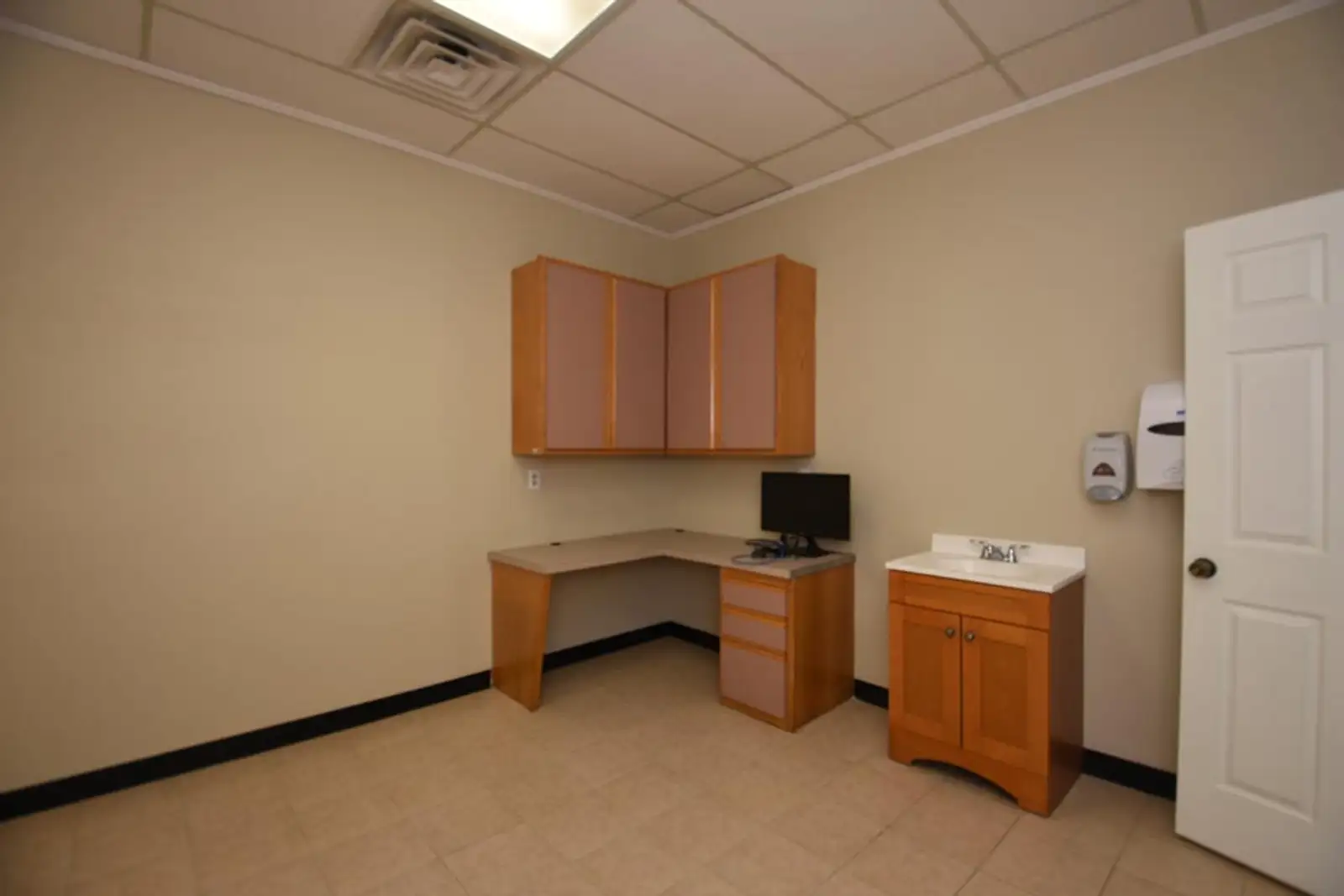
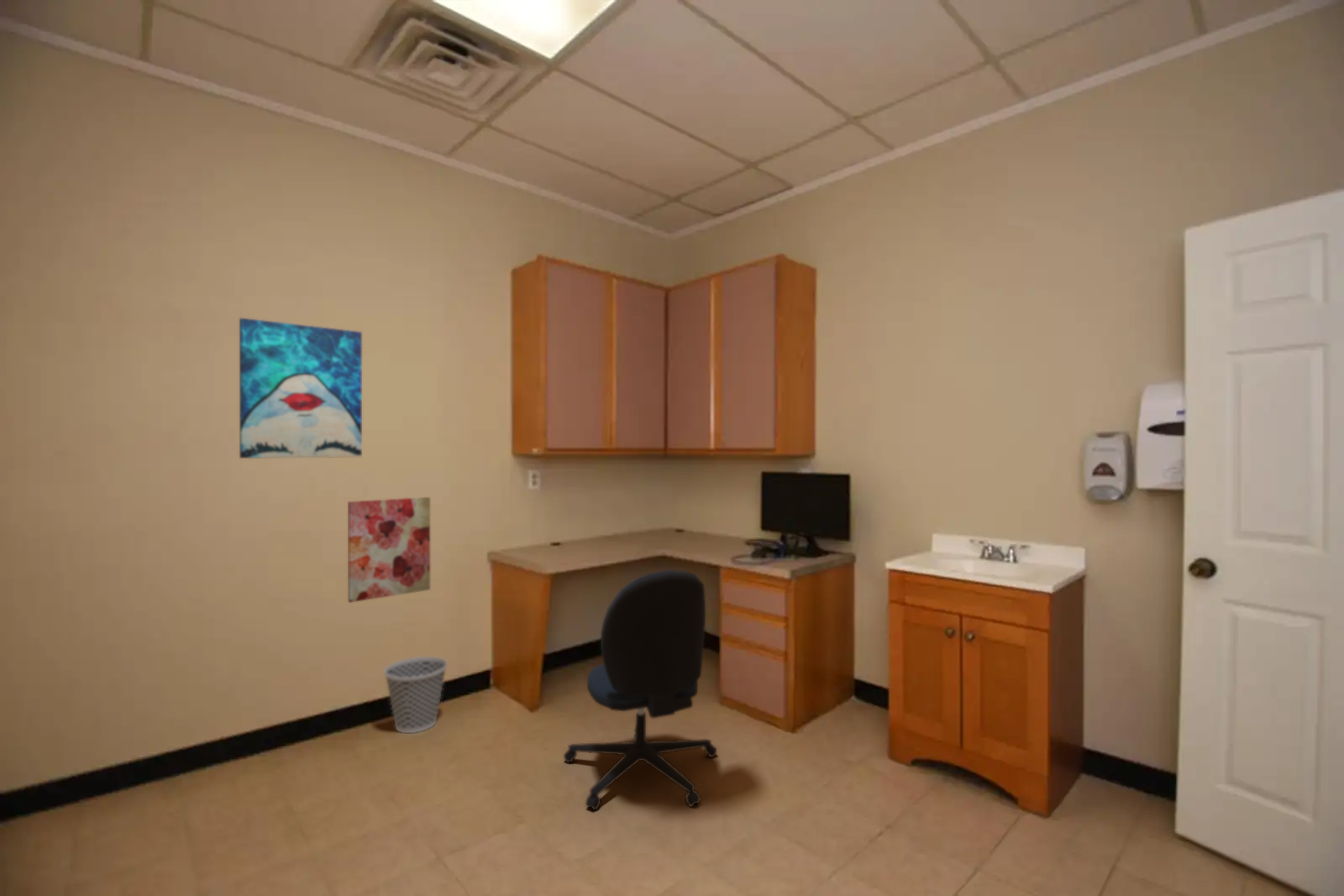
+ office chair (648, 663)
+ wall art (391, 547)
+ wastebasket (416, 695)
+ wall art (303, 391)
